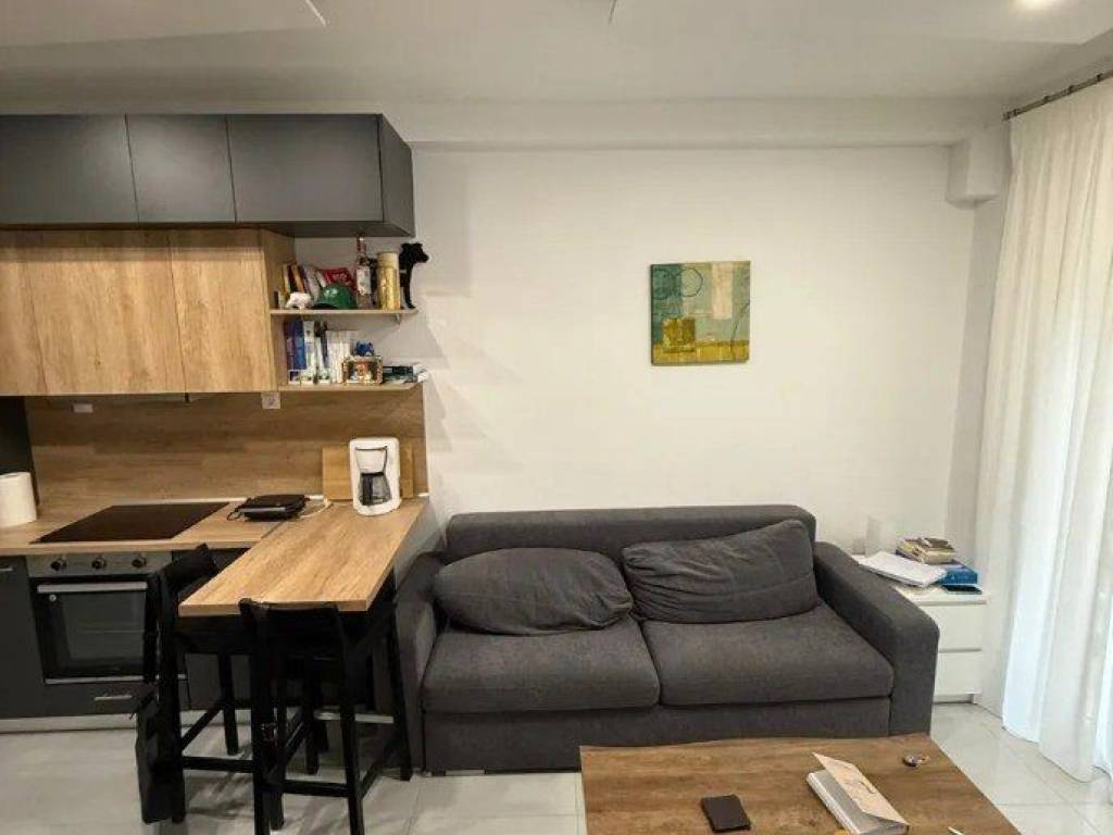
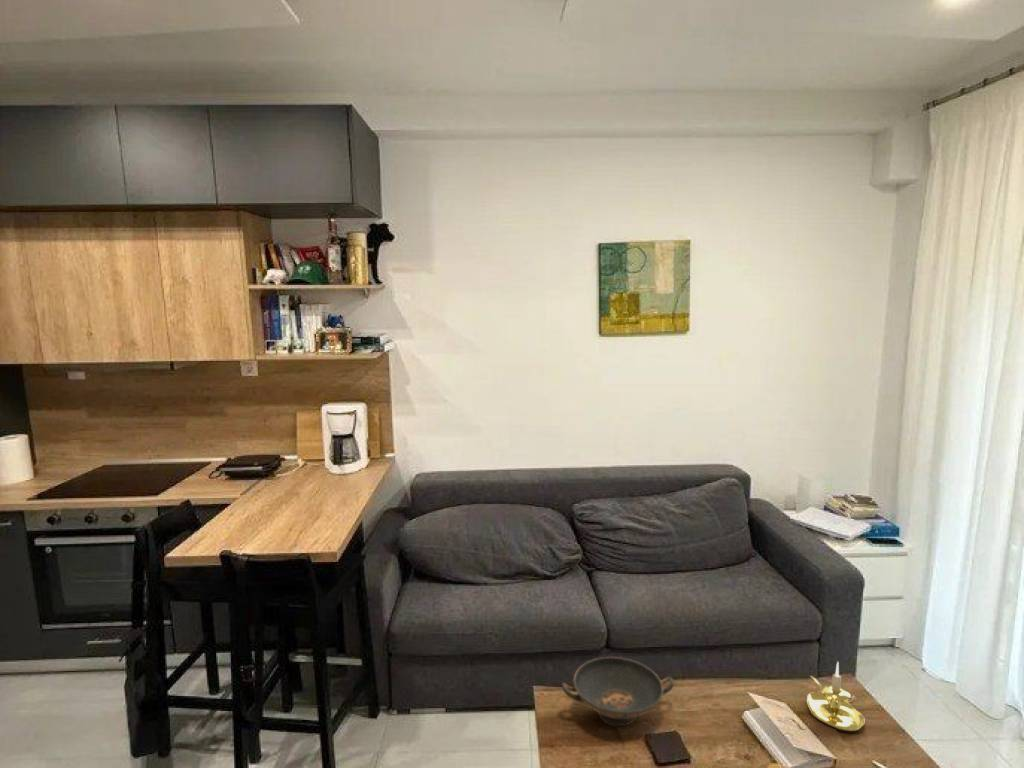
+ decorative bowl (617, 698)
+ candle holder (833, 685)
